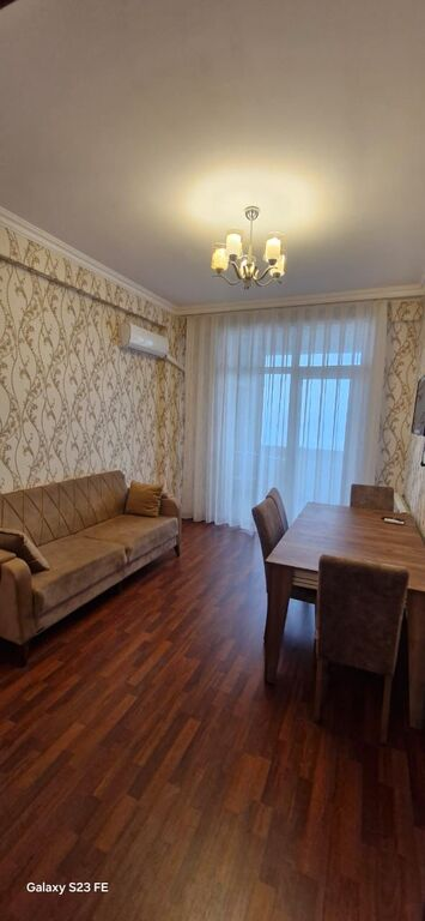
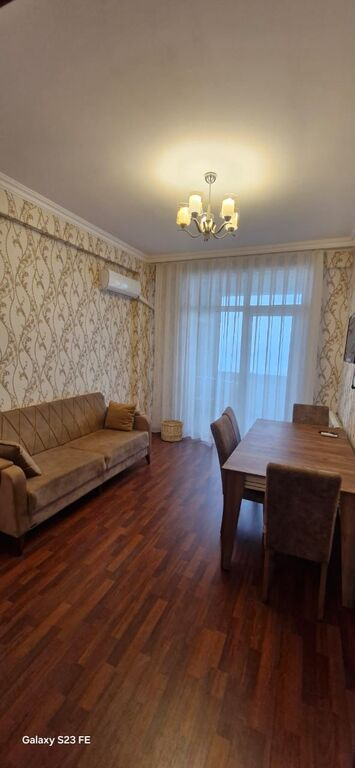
+ wooden bucket (172, 430)
